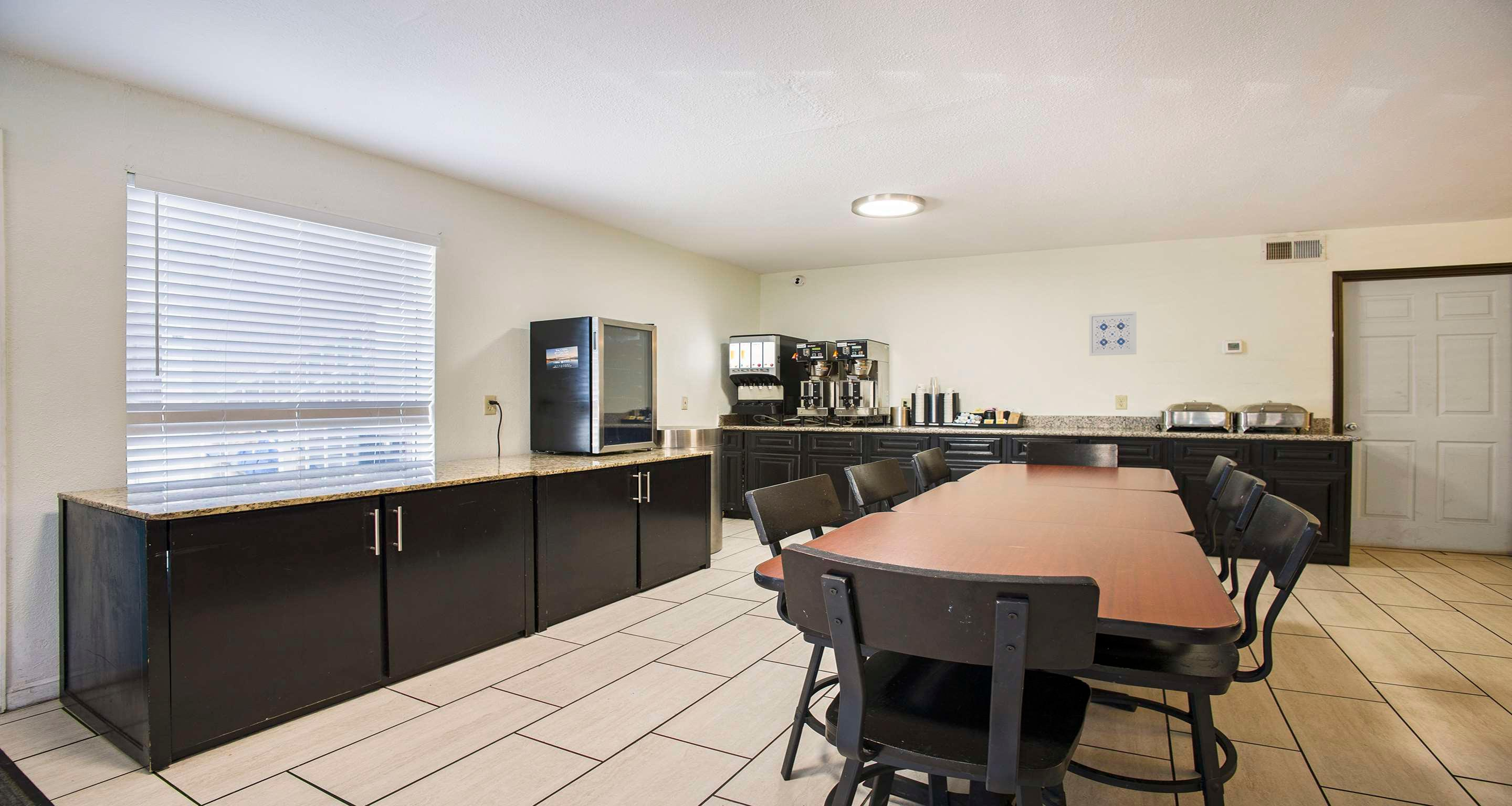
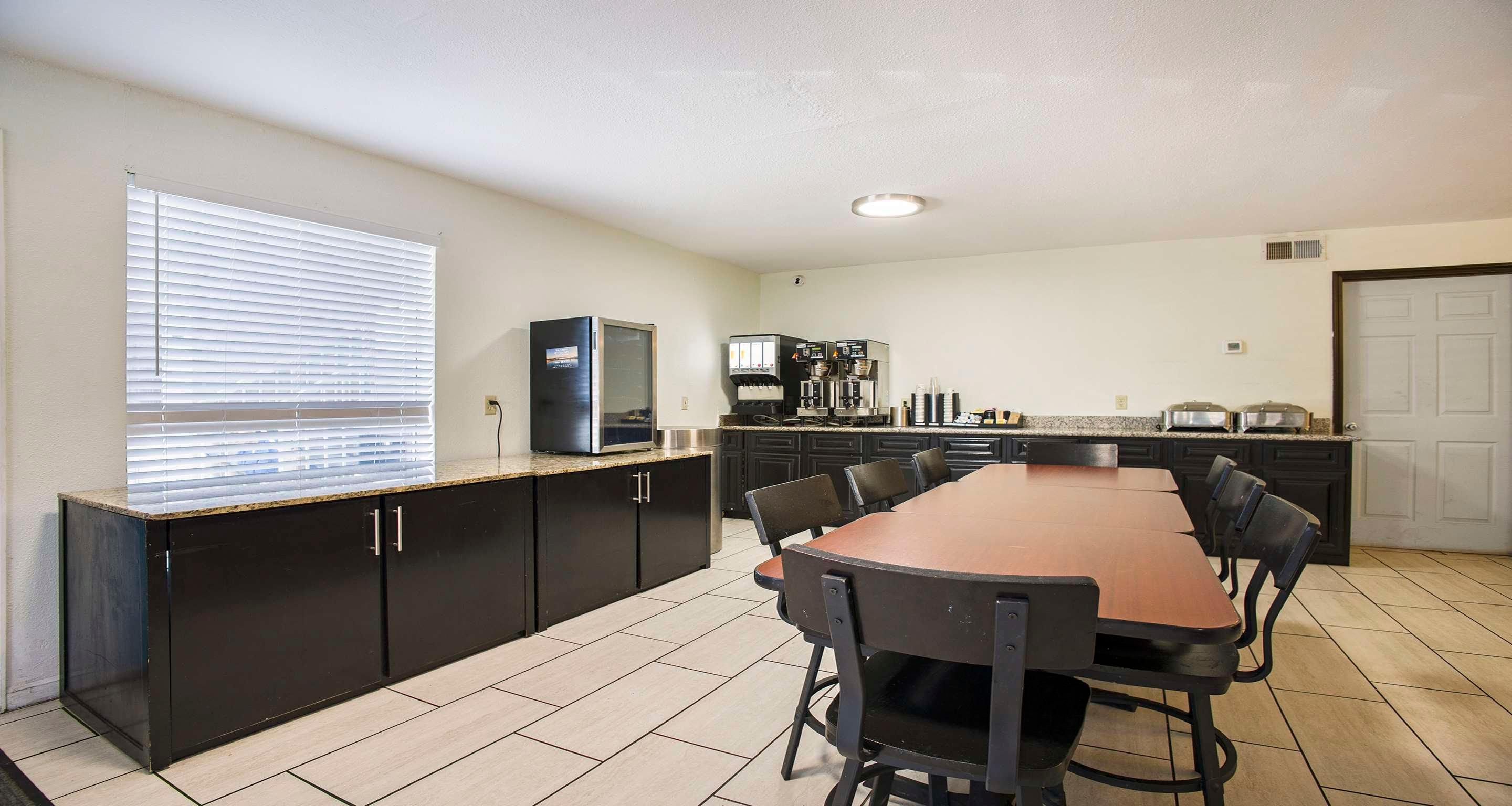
- wall art (1112, 334)
